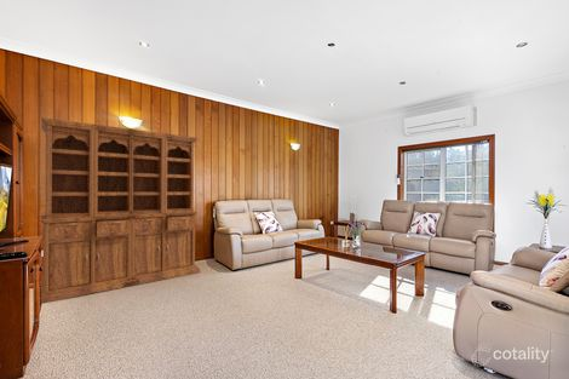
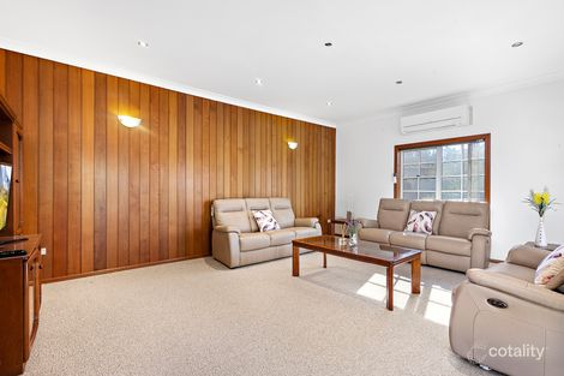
- bookcase (126, 206)
